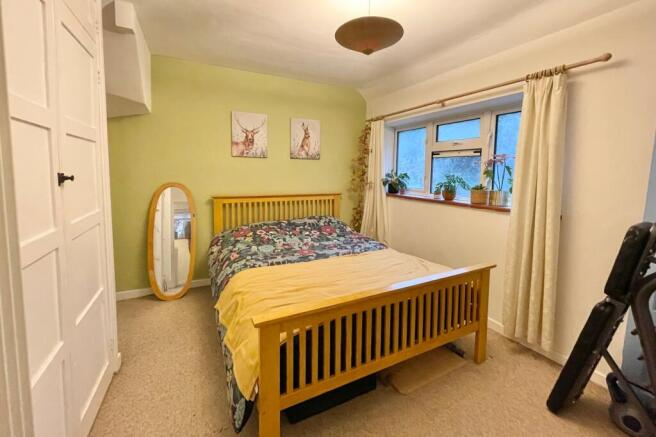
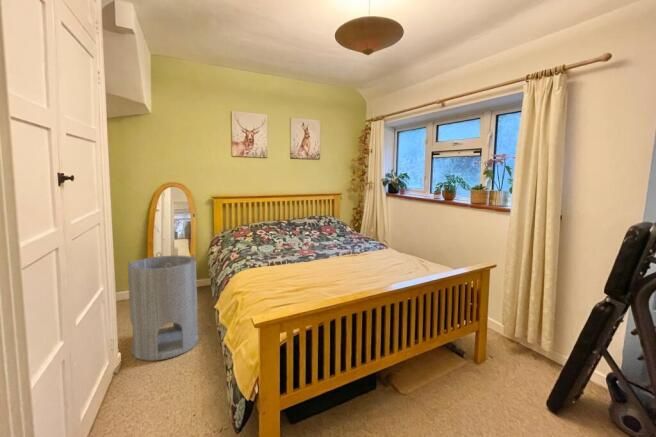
+ cylinder (164, 301)
